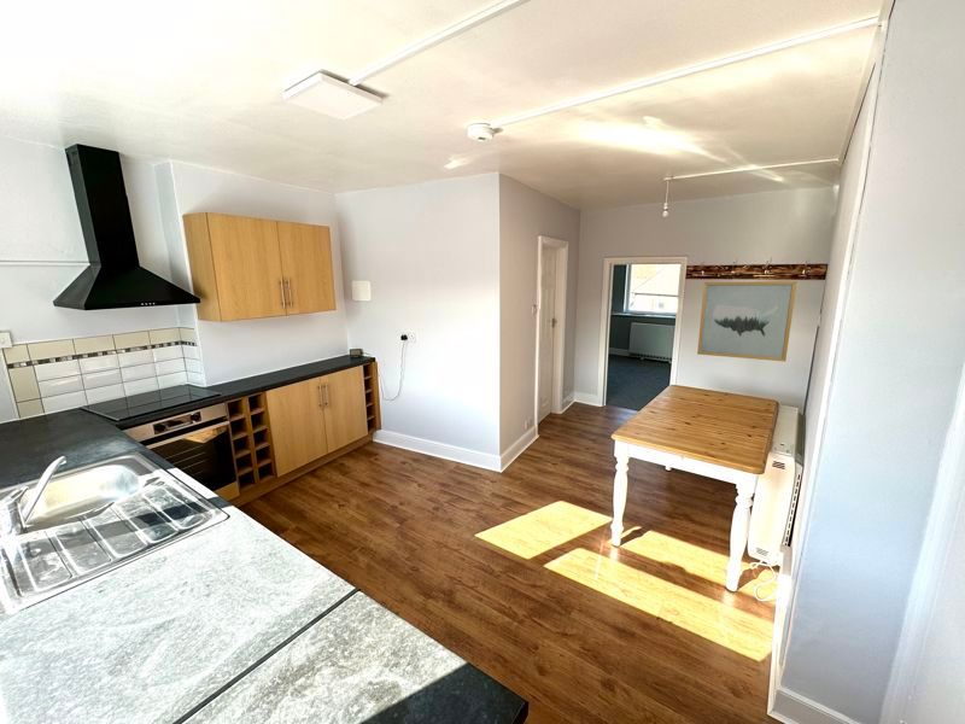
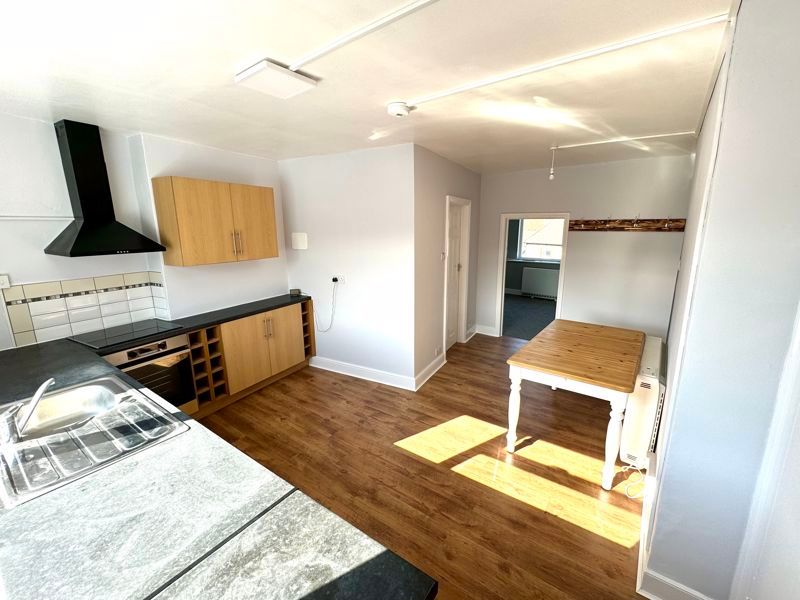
- wall art (743, 320)
